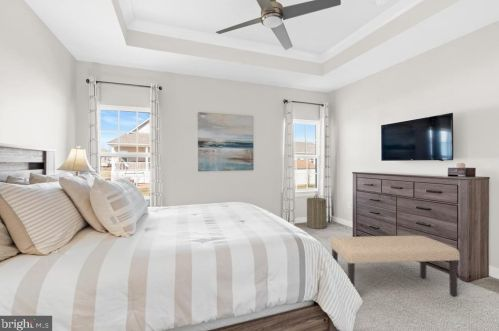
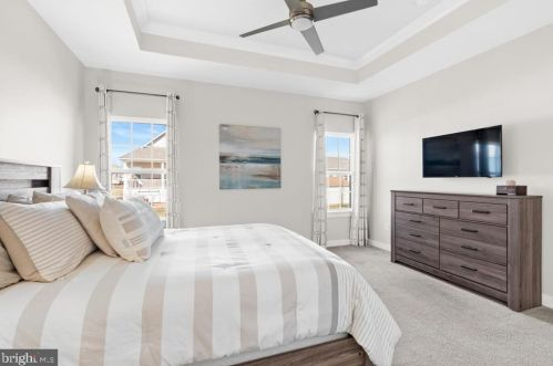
- laundry hamper (316, 210)
- bench (390, 261)
